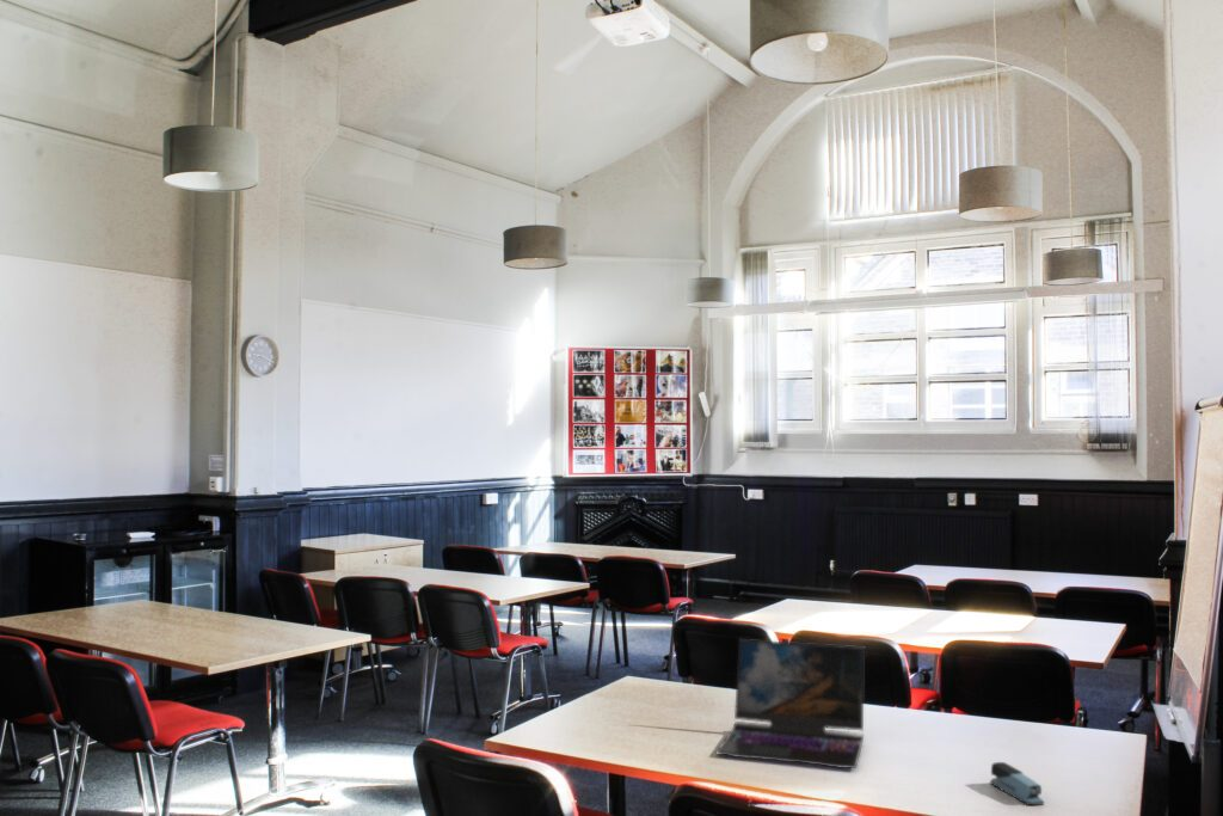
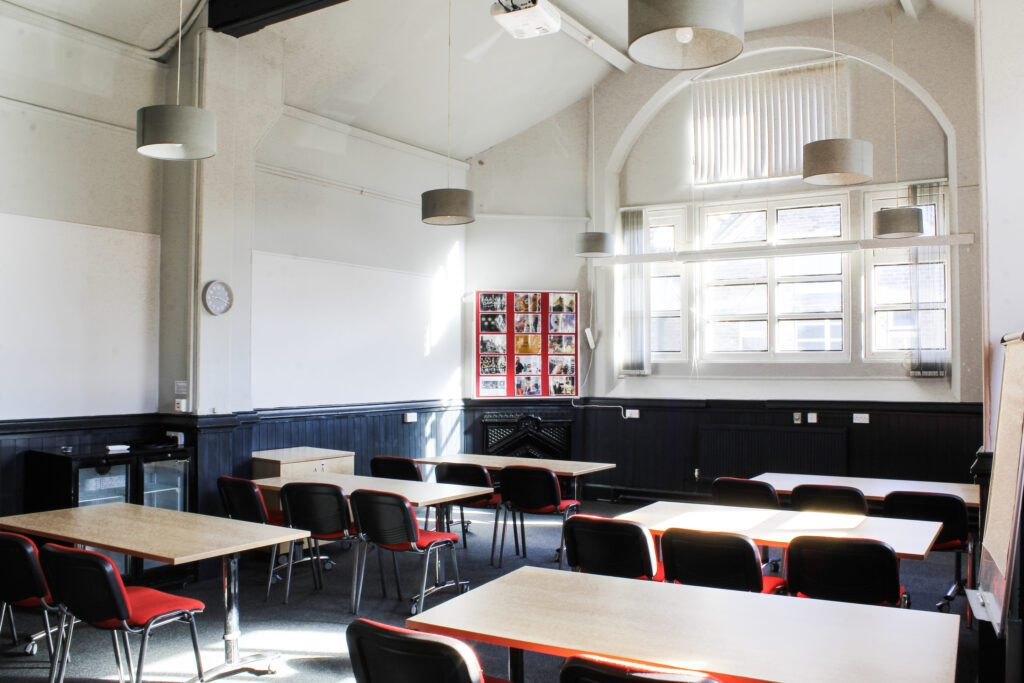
- laptop (793, 700)
- stapler (1015, 781)
